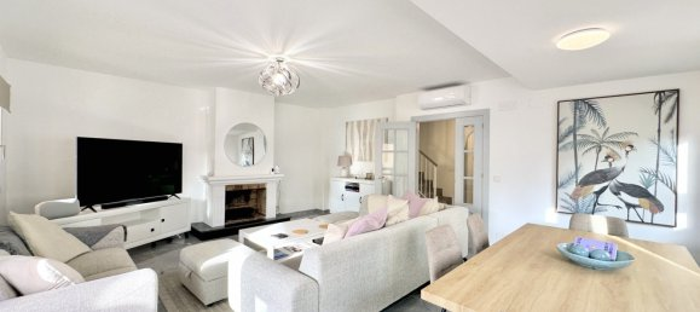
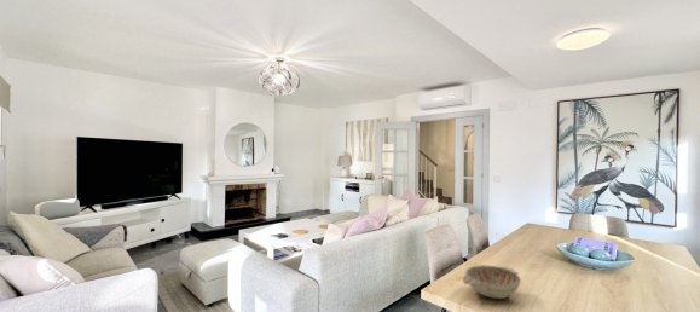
+ decorative bowl (491, 283)
